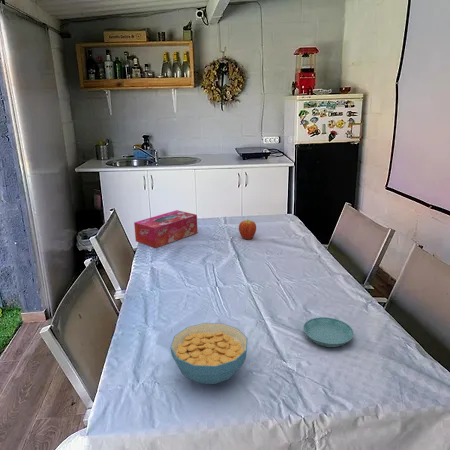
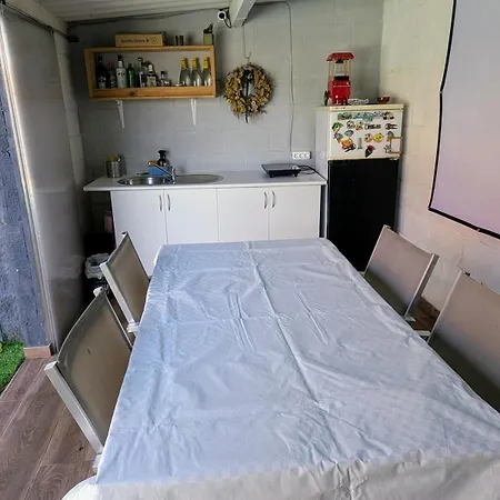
- fruit (247, 228)
- cereal bowl (209, 359)
- saucer (327, 333)
- tissue box (166, 227)
